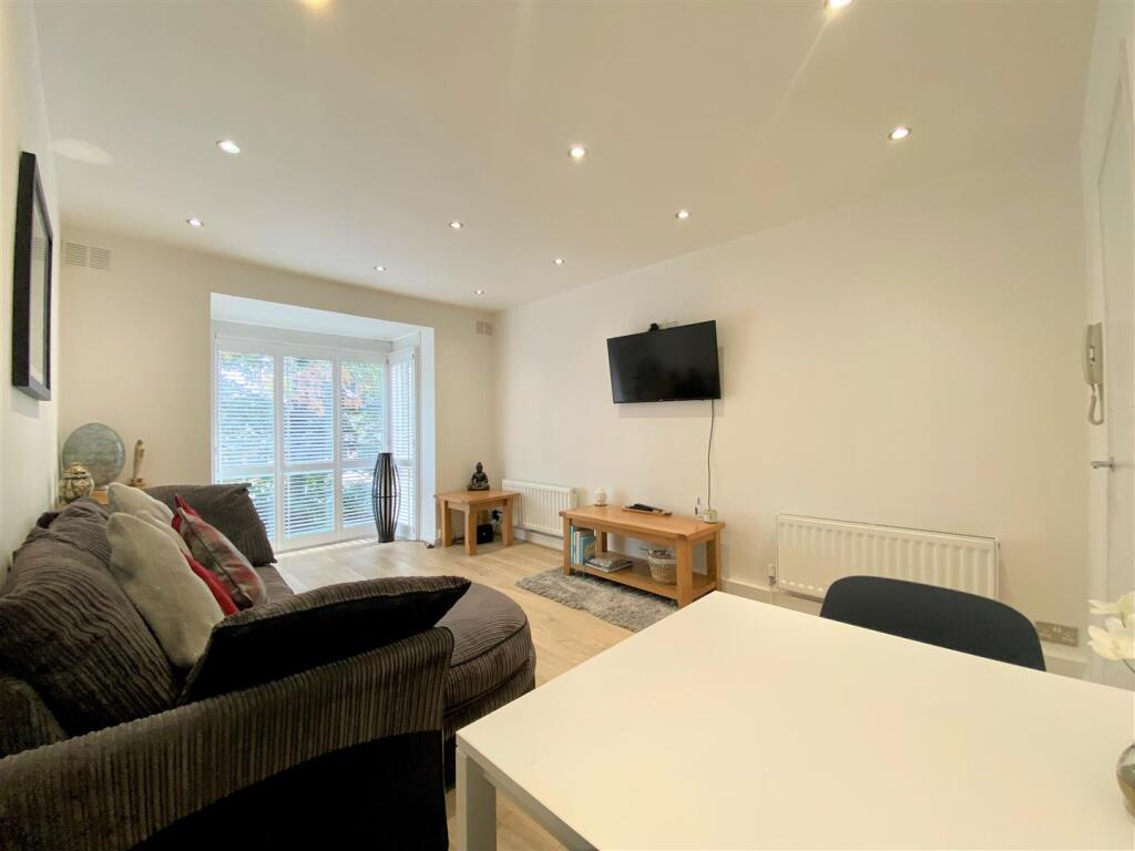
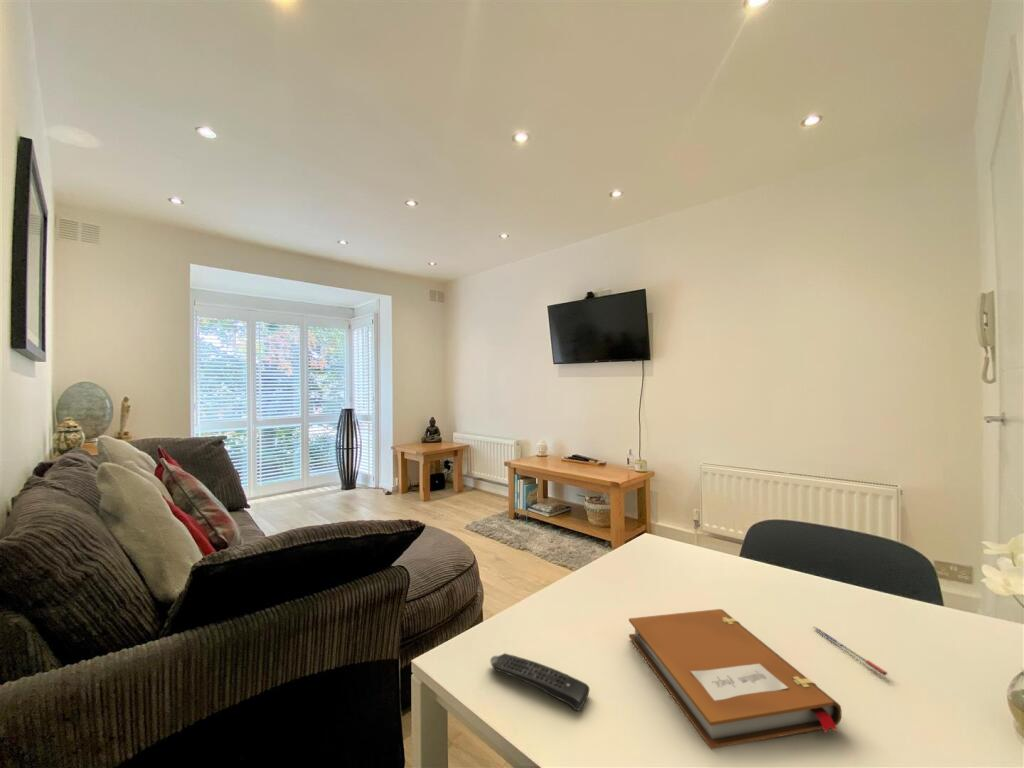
+ notebook (722, 666)
+ remote control (535, 676)
+ pen (845, 647)
